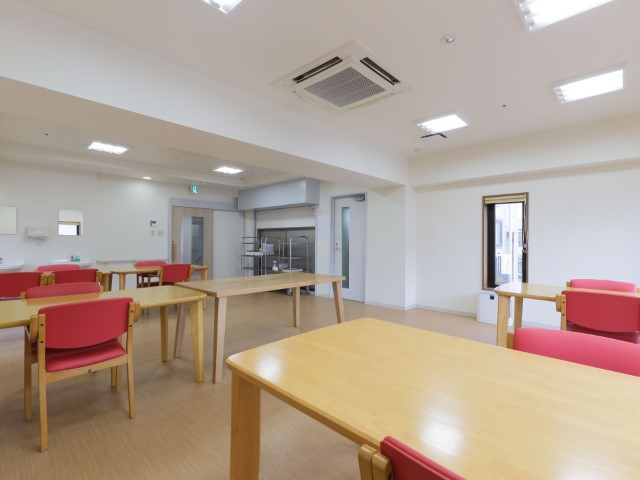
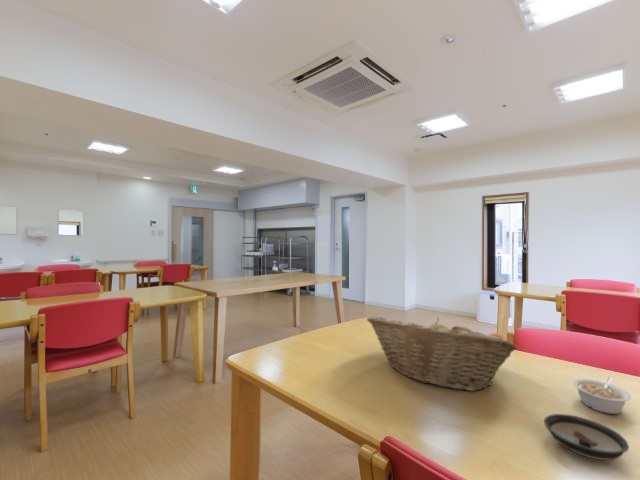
+ saucer (583, 439)
+ legume (599, 394)
+ fruit basket (434, 342)
